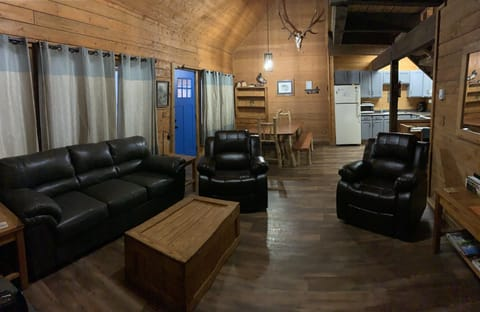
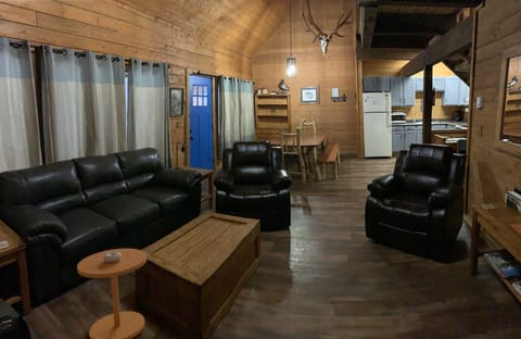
+ side table (115, 291)
